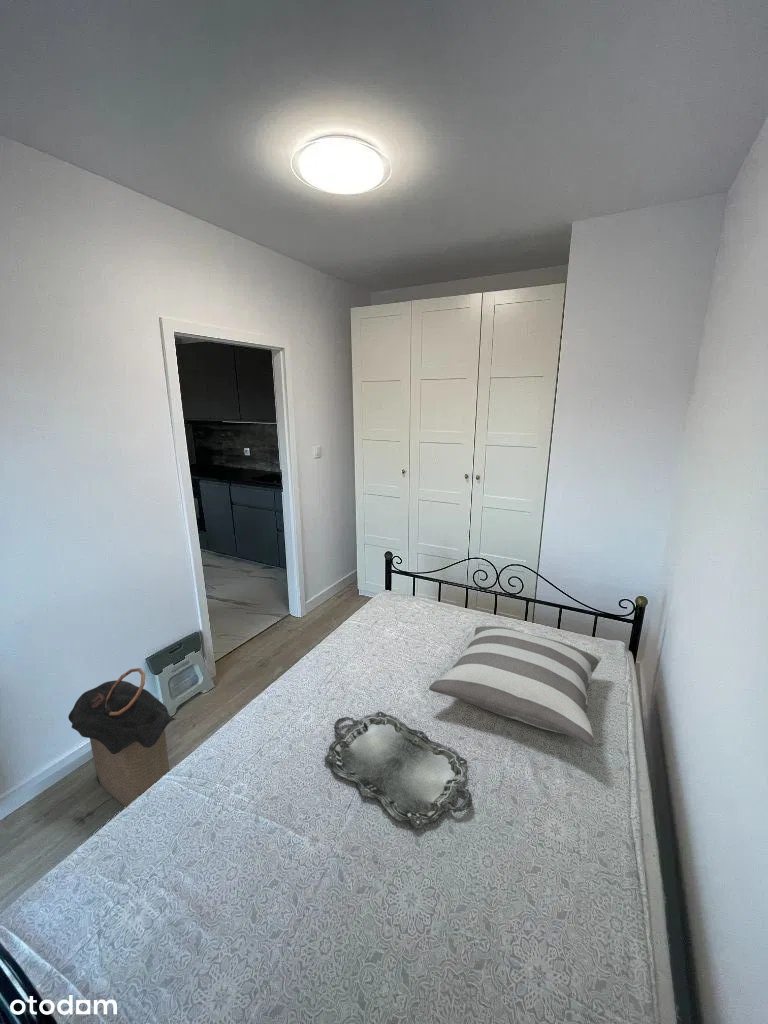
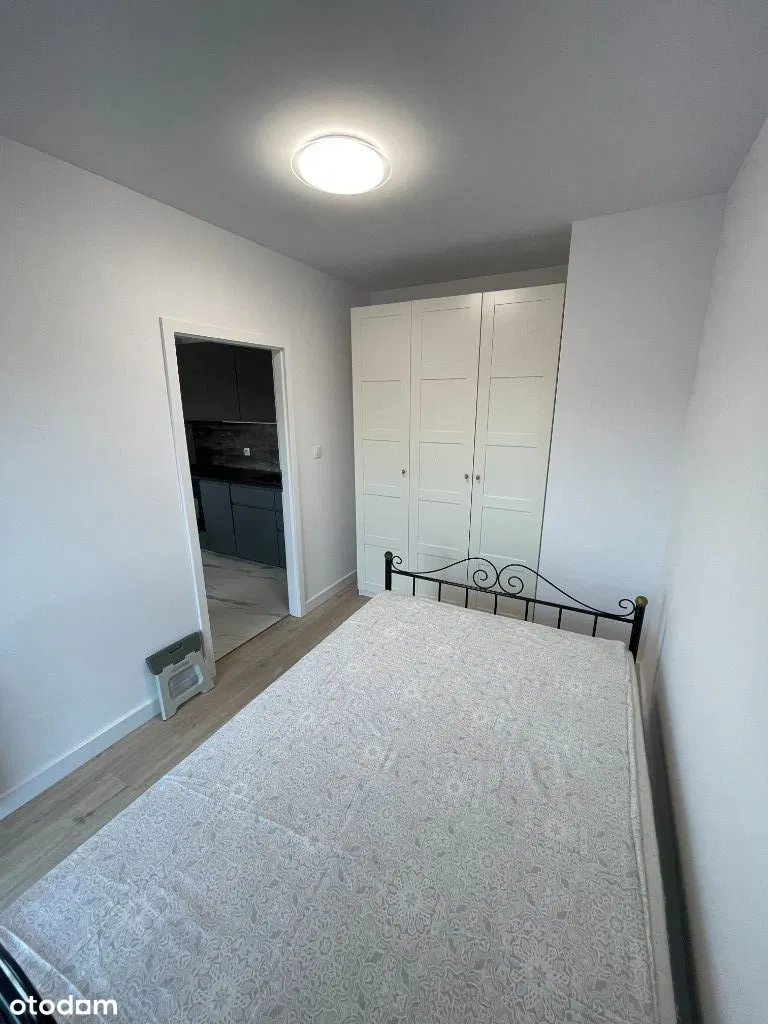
- laundry hamper (122, 730)
- pillow (521, 671)
- serving tray (395, 760)
